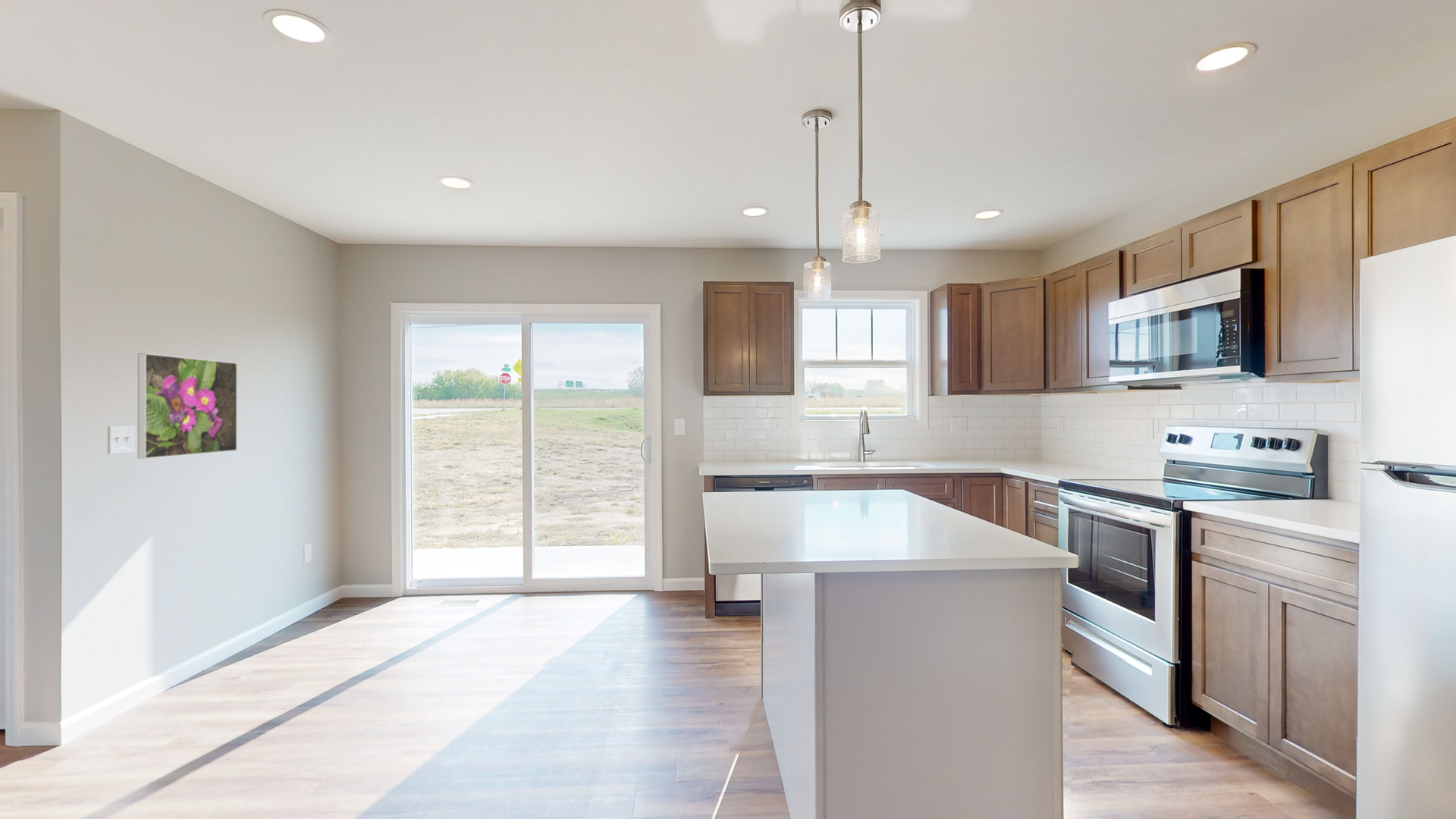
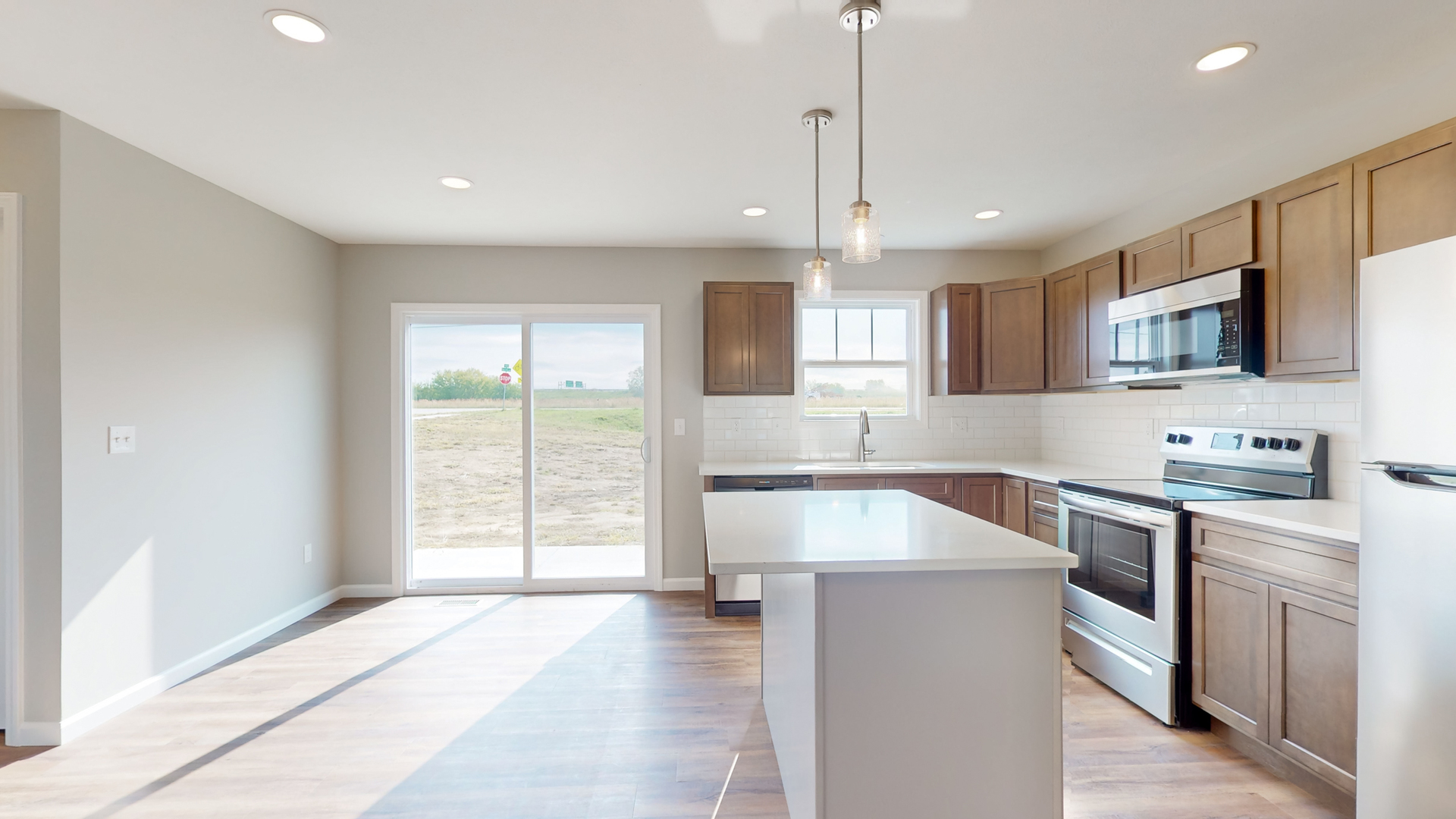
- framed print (192, 406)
